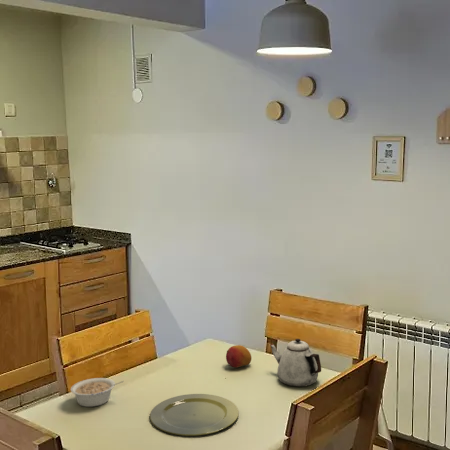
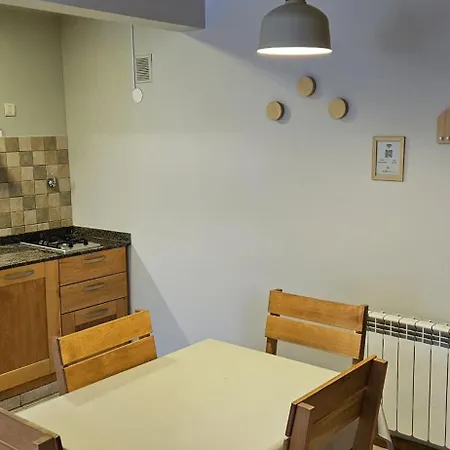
- legume (95, 391)
- fruit (238, 355)
- plate (194, 413)
- teapot (294, 358)
